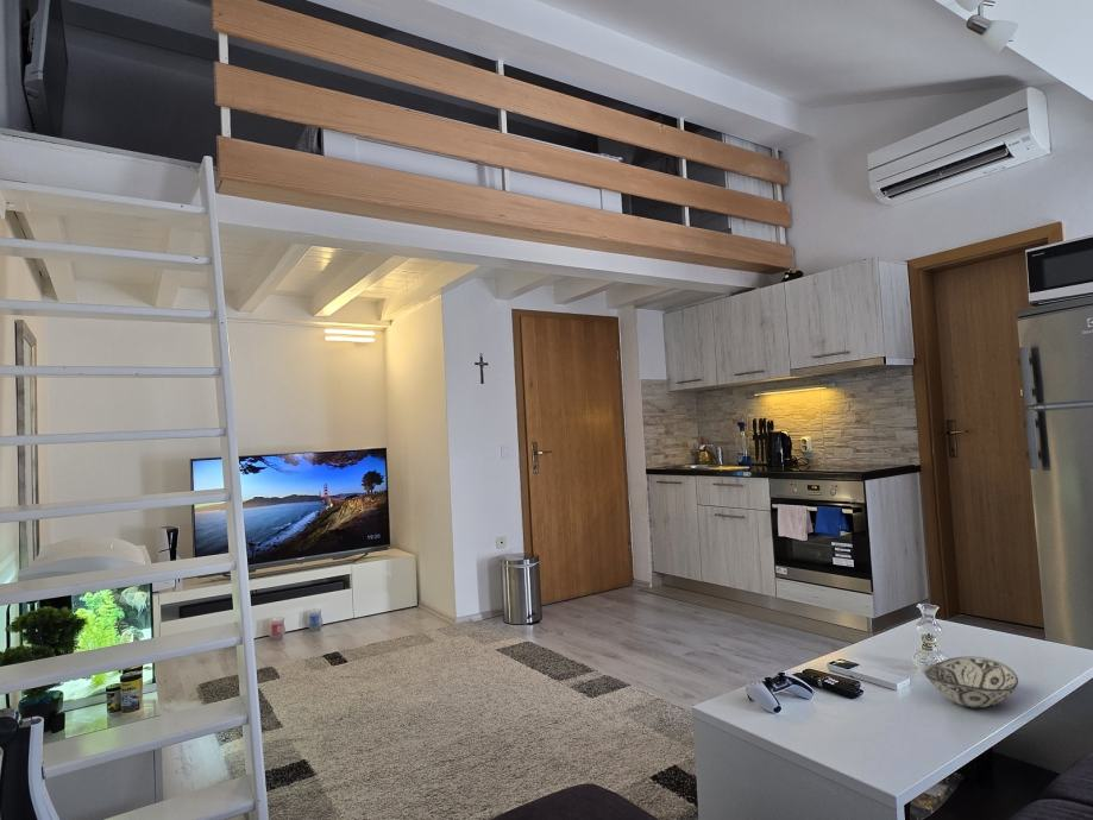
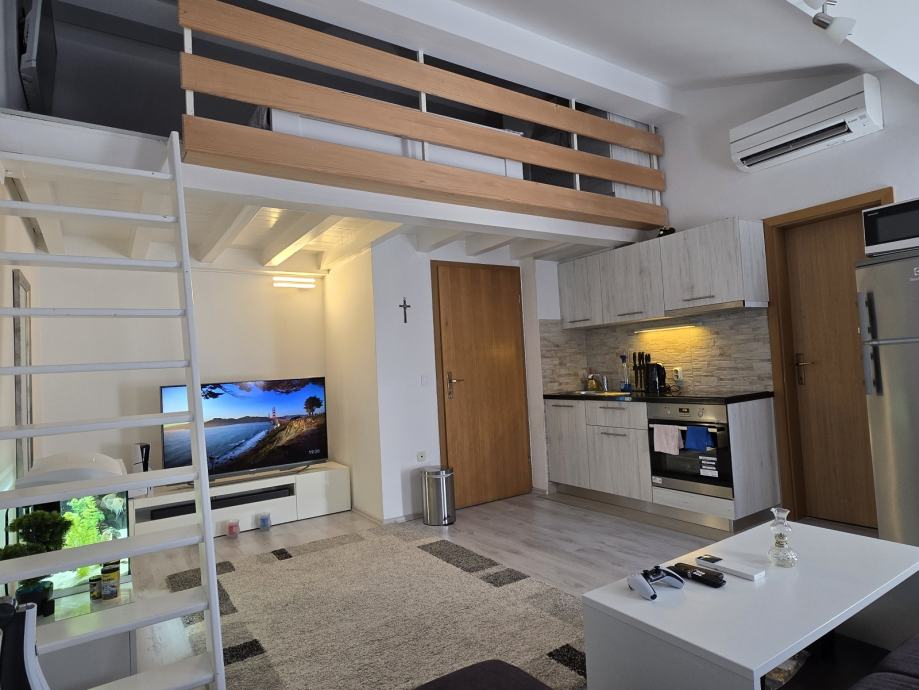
- decorative bowl (970, 685)
